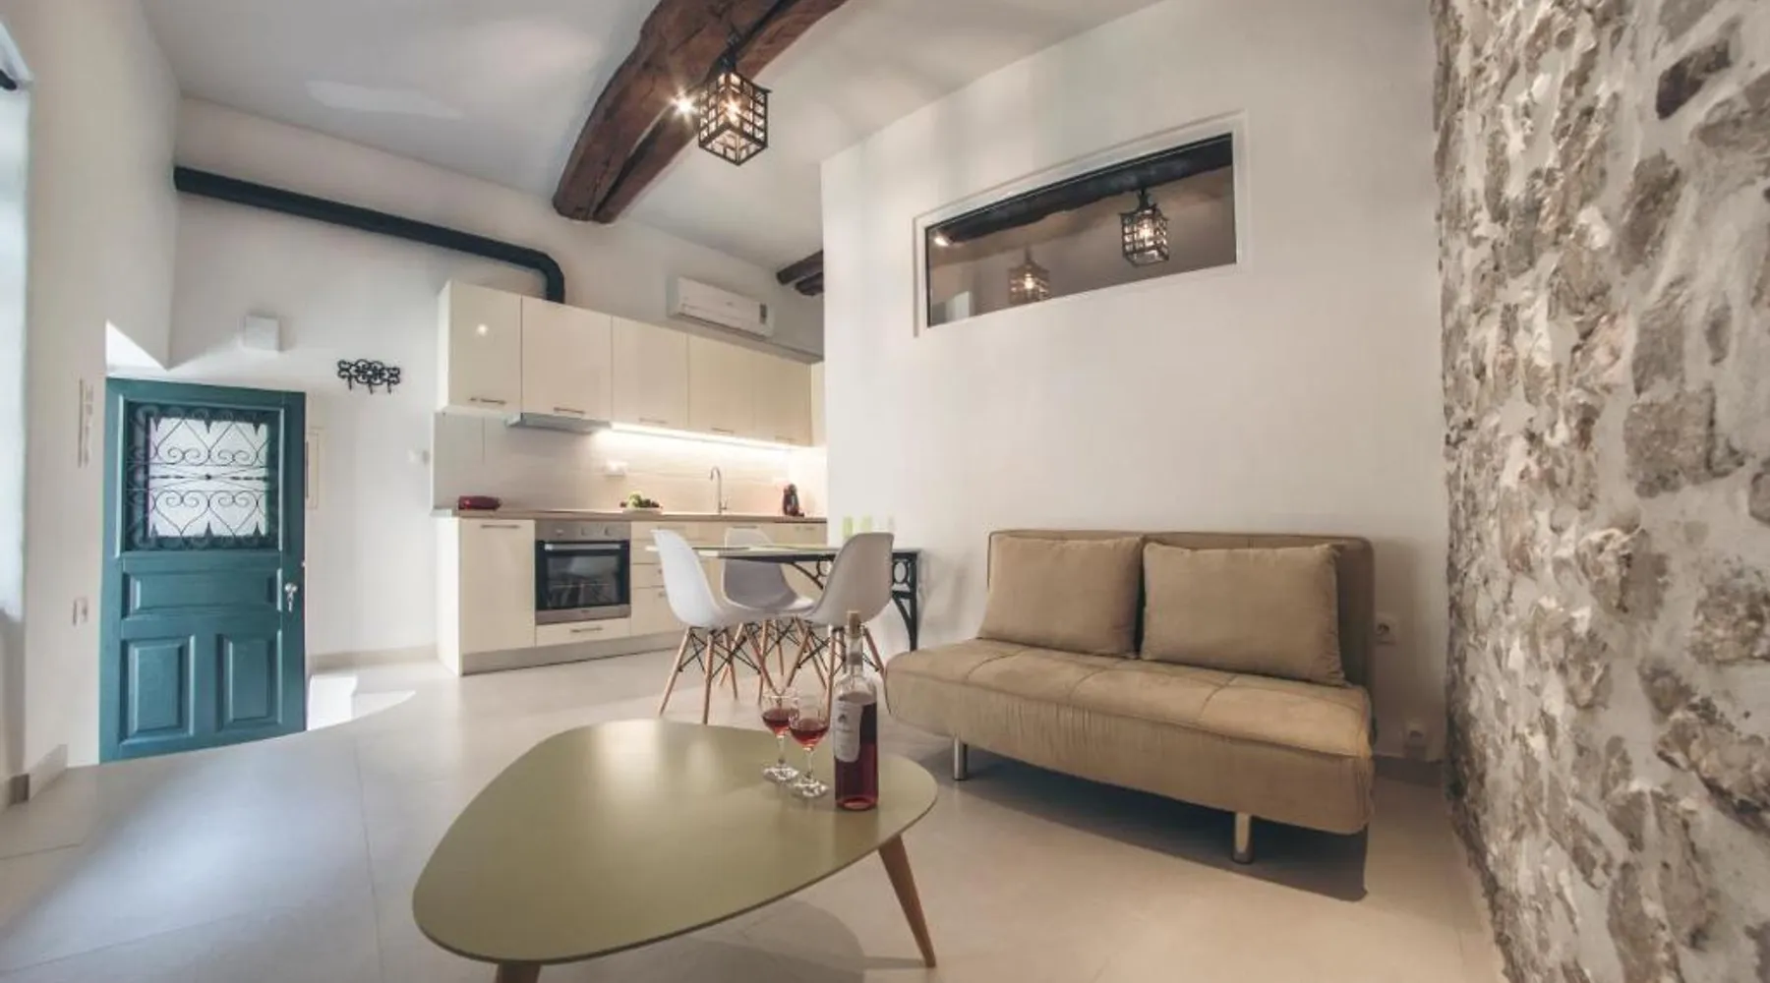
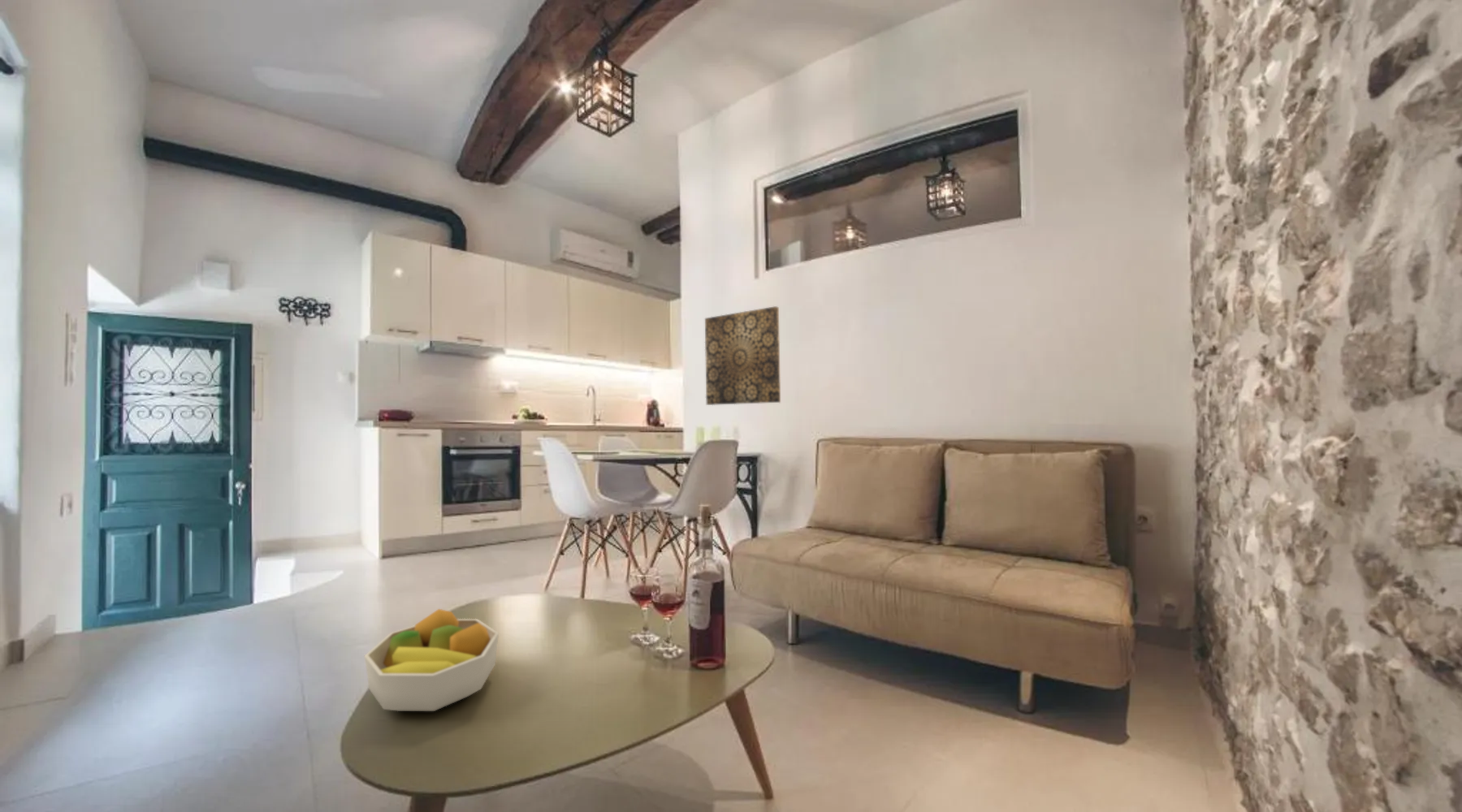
+ wall art (741, 358)
+ fruit bowl (435, 655)
